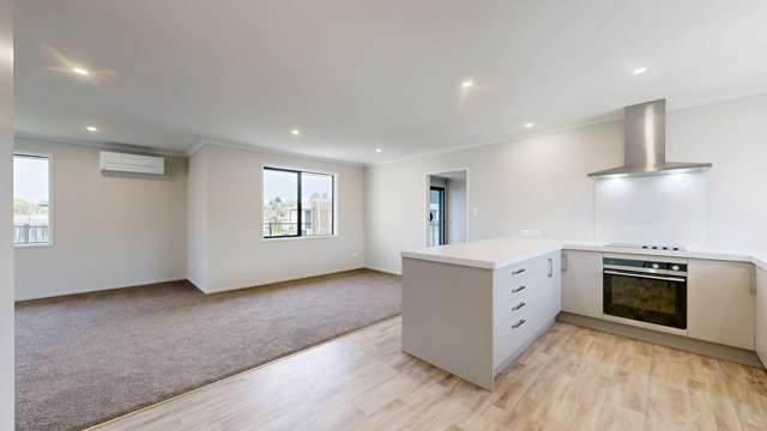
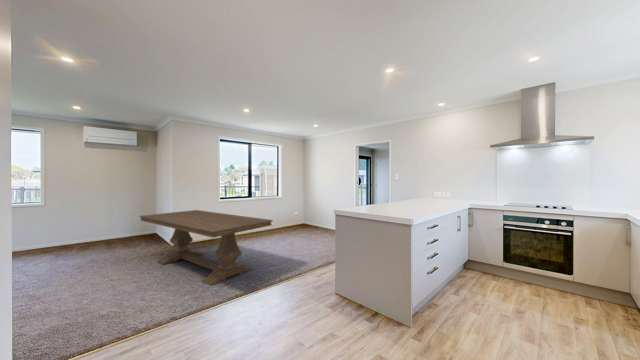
+ dining table (204, 235)
